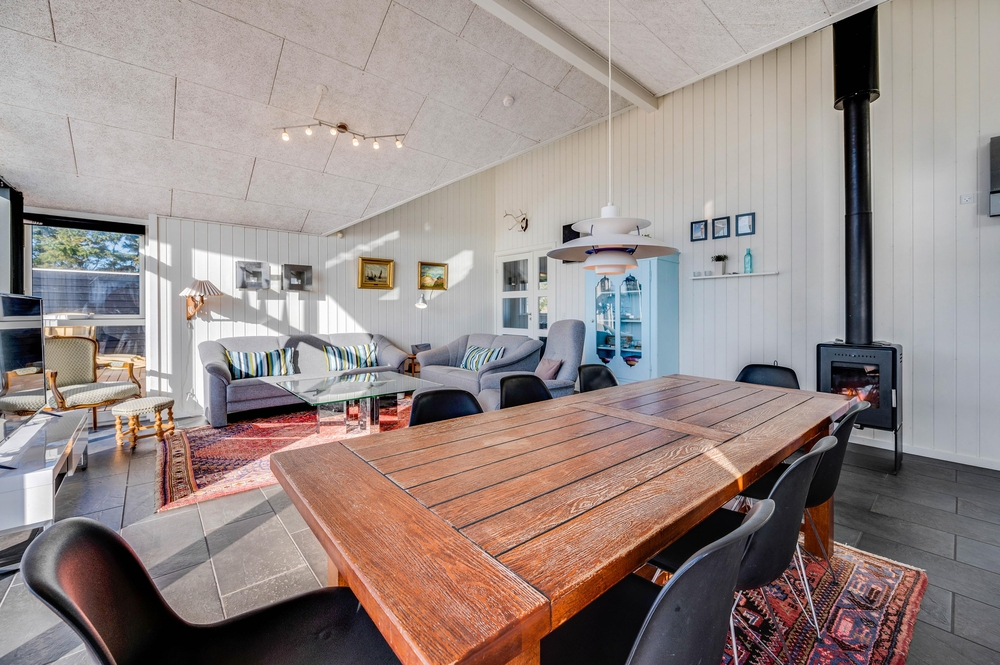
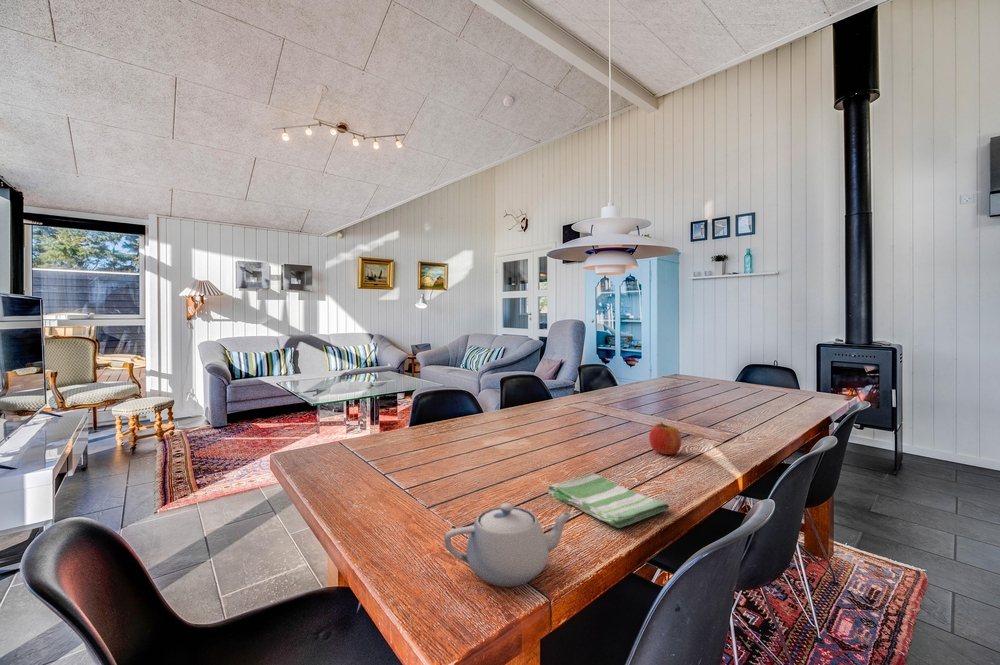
+ teapot (510, 536)
+ fruit (665, 437)
+ dish towel (604, 496)
